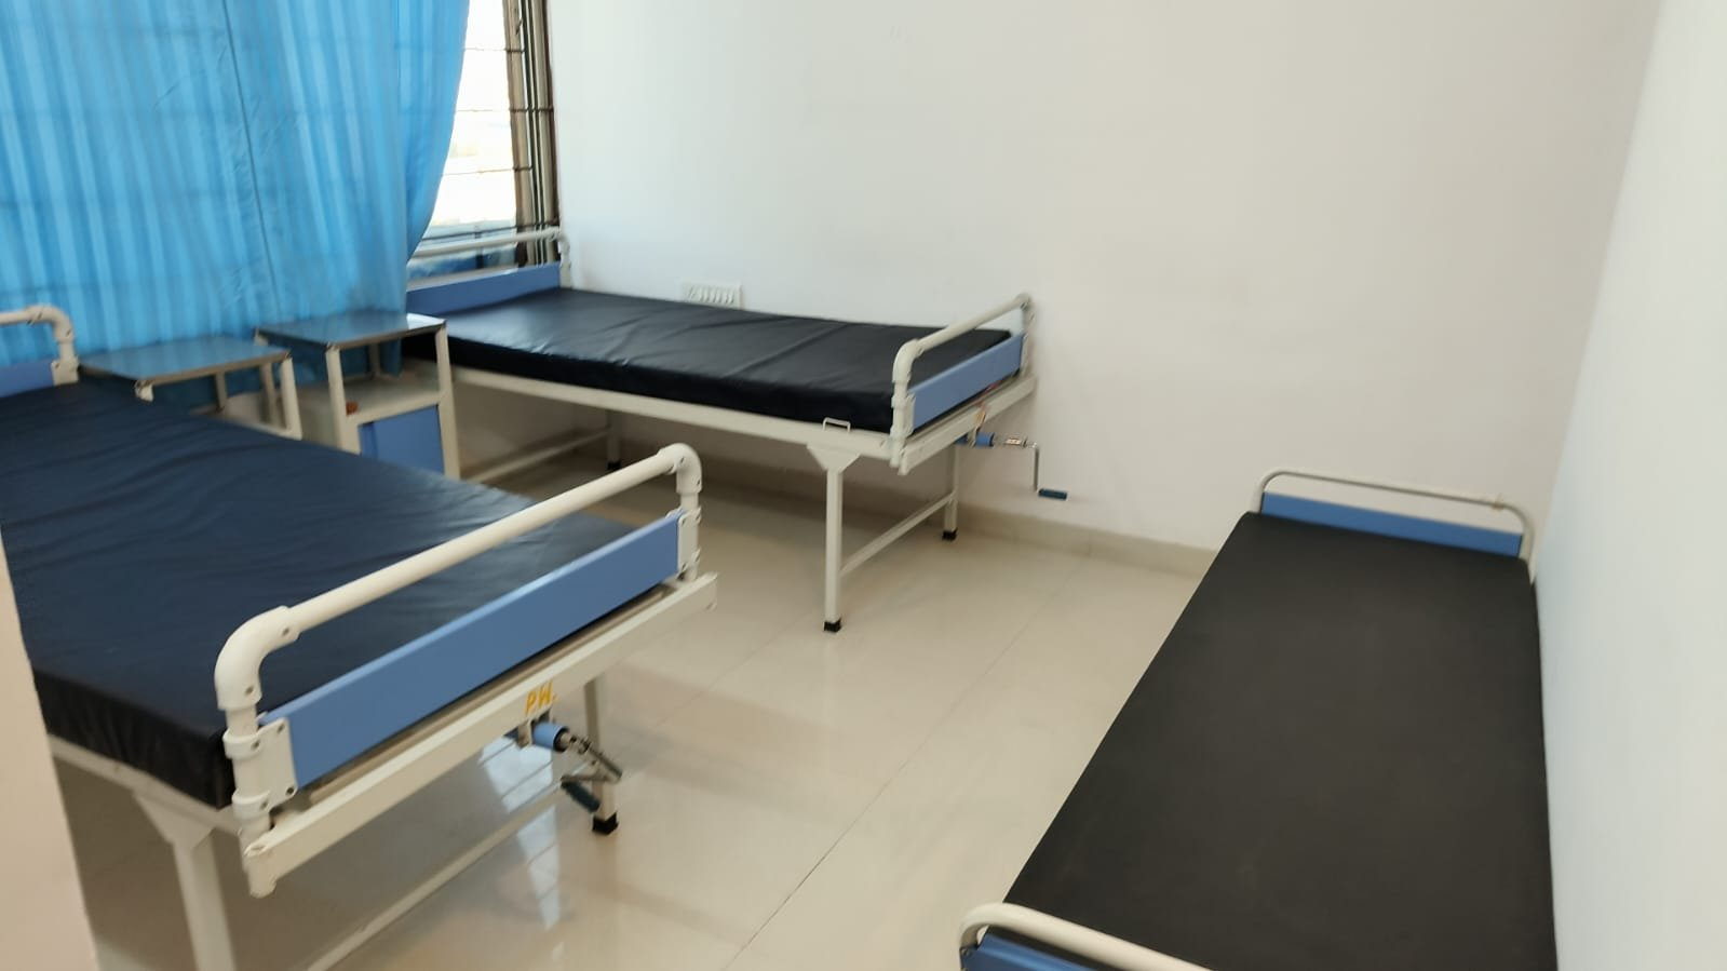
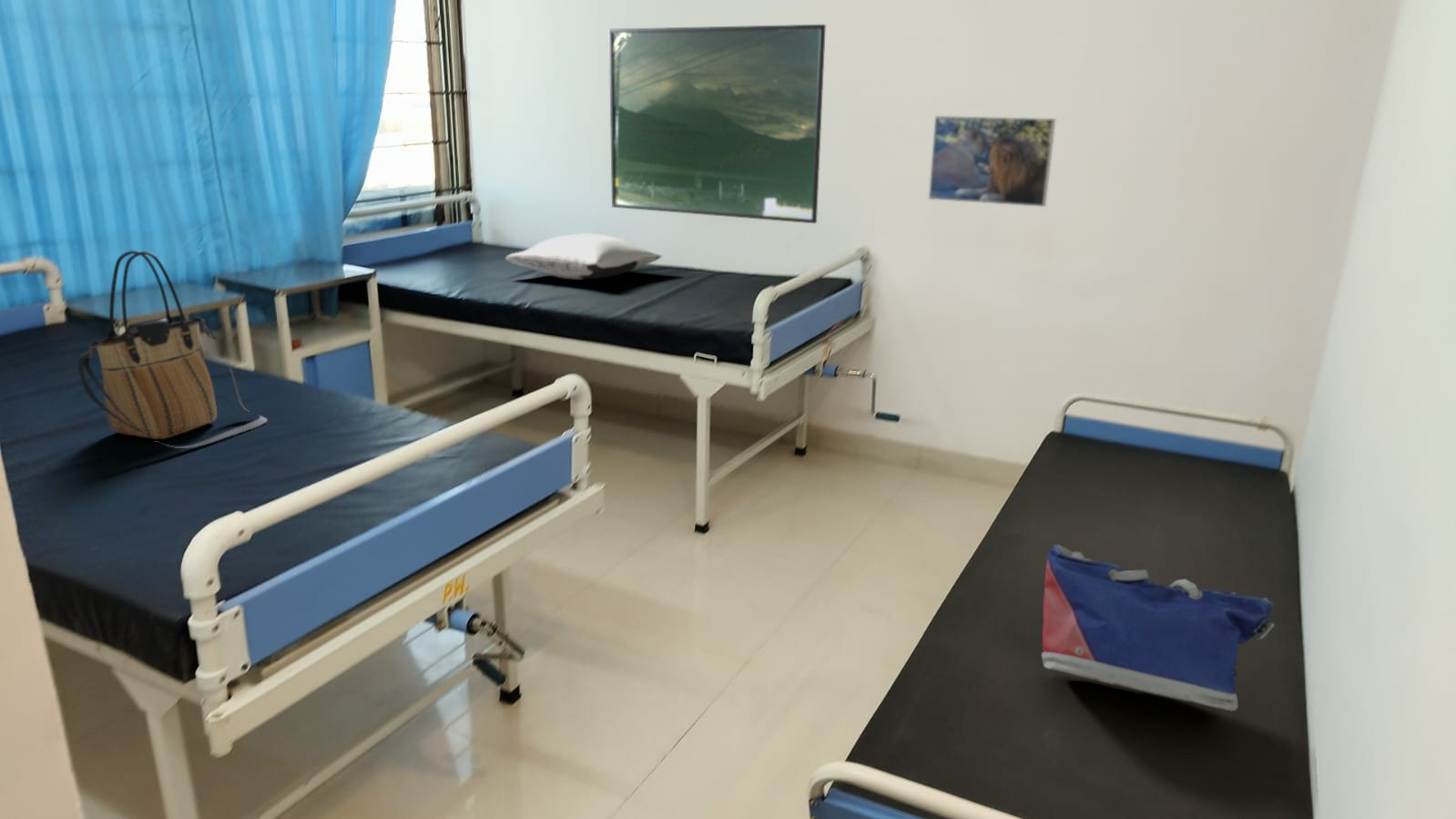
+ pillow (585, 255)
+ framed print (989, 160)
+ tote bag (163, 345)
+ tote bag (1144, 640)
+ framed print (709, 123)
